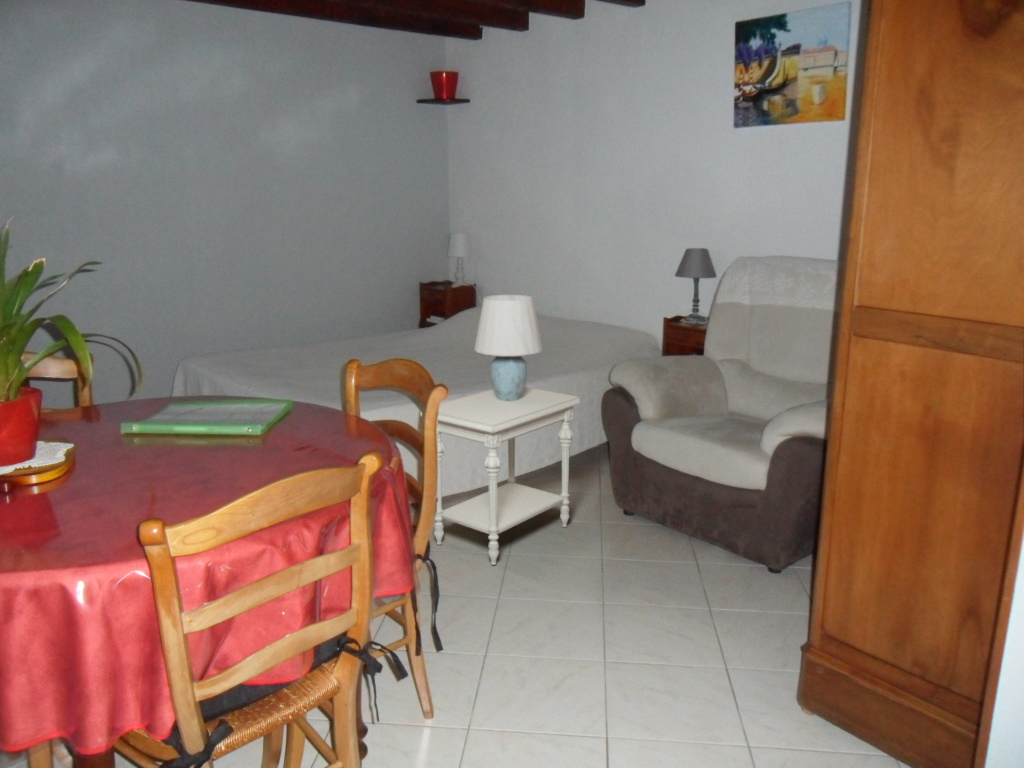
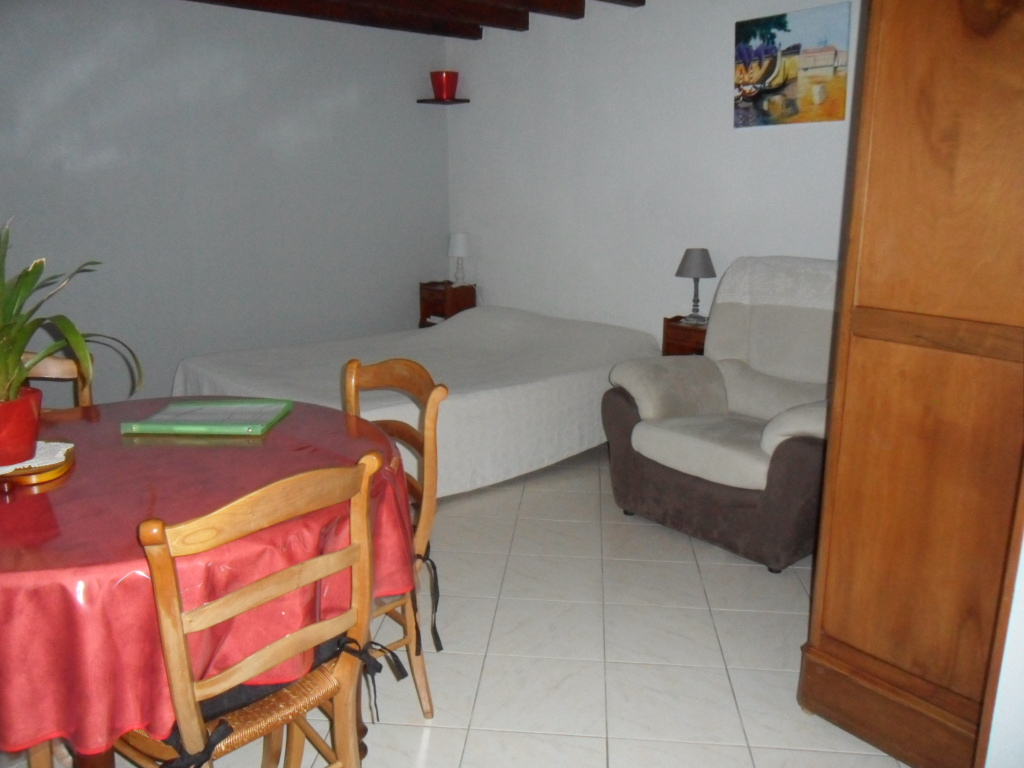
- side table (500, 469)
- table lamp (508, 348)
